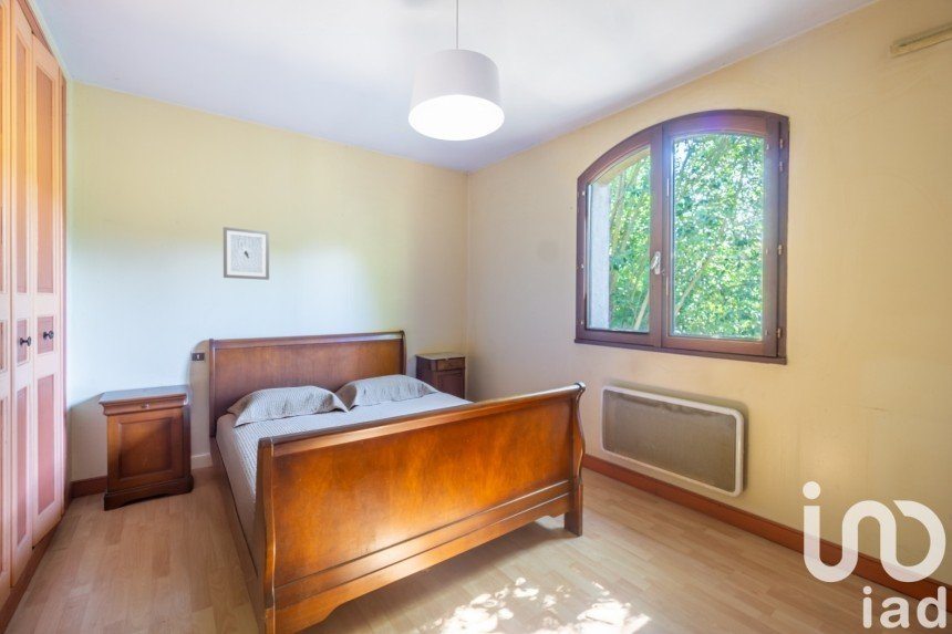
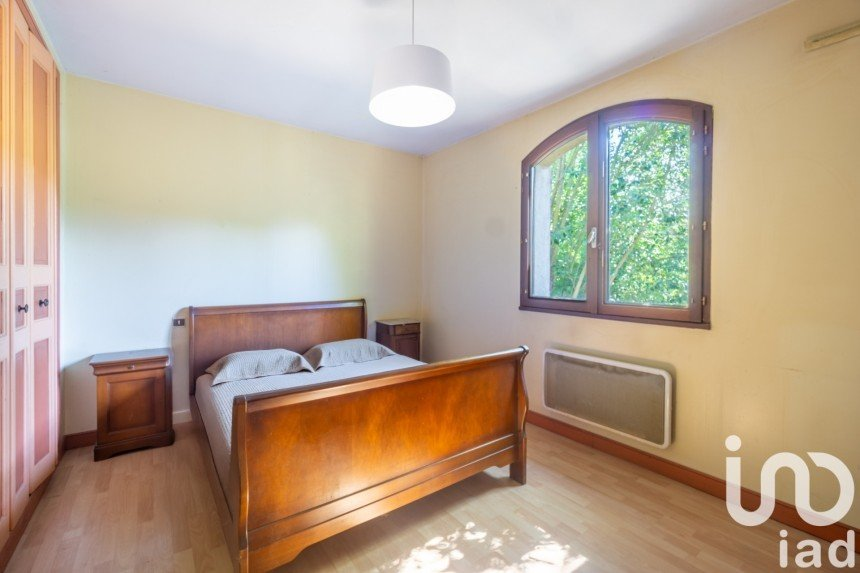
- wall art (247, 253)
